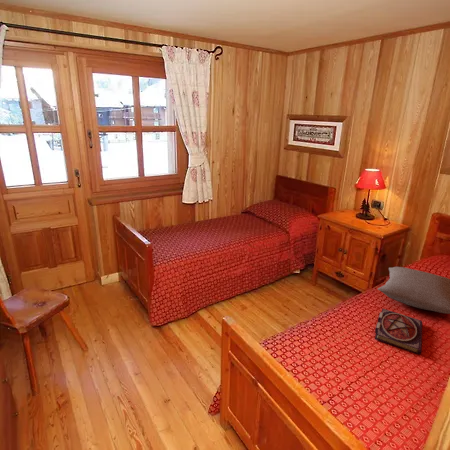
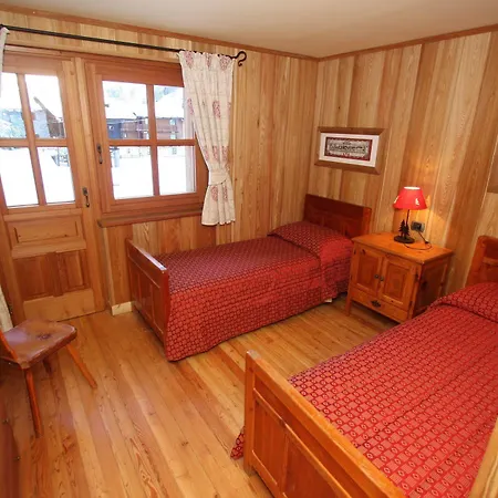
- book (399, 327)
- pillow (420, 287)
